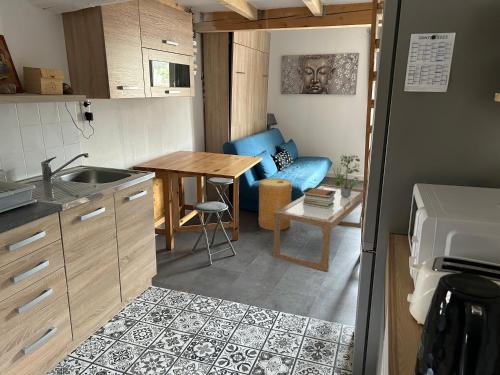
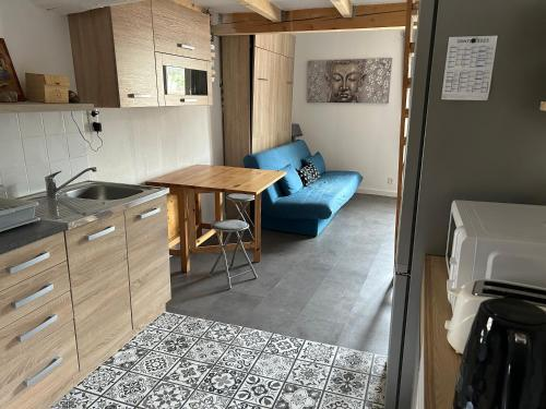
- house plant (339, 185)
- potted plant (350, 173)
- basket (274, 203)
- book stack (318, 196)
- coffee table (324, 221)
